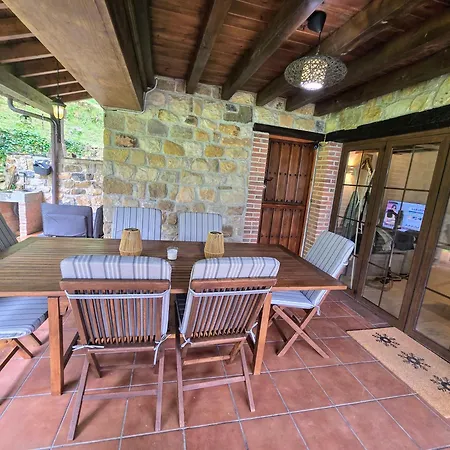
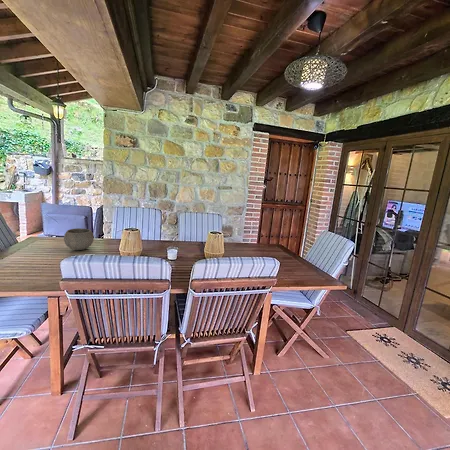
+ bowl (79, 239)
